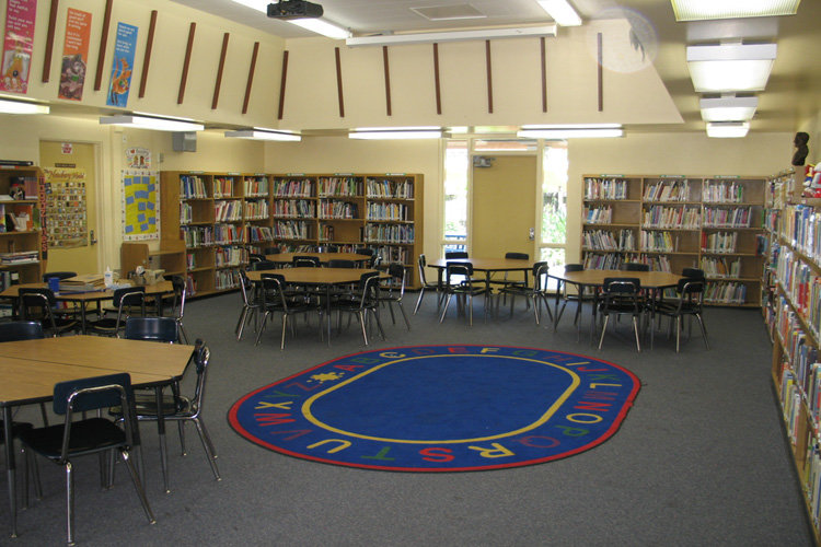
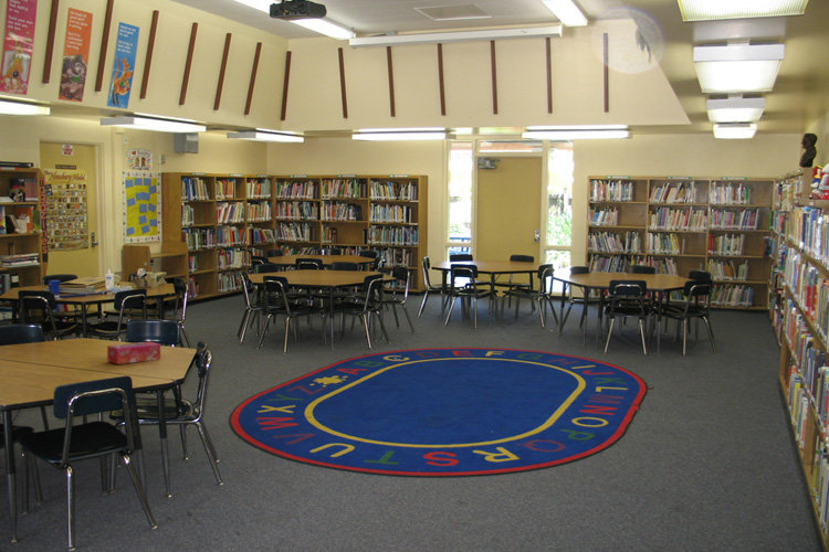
+ tissue box (134, 352)
